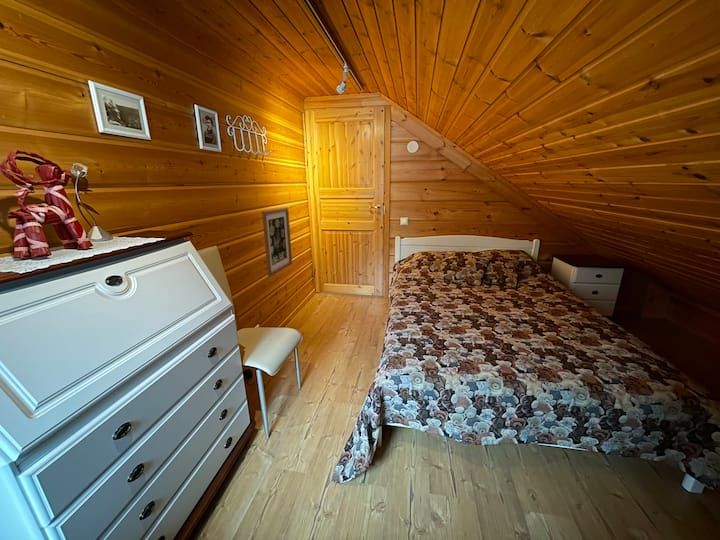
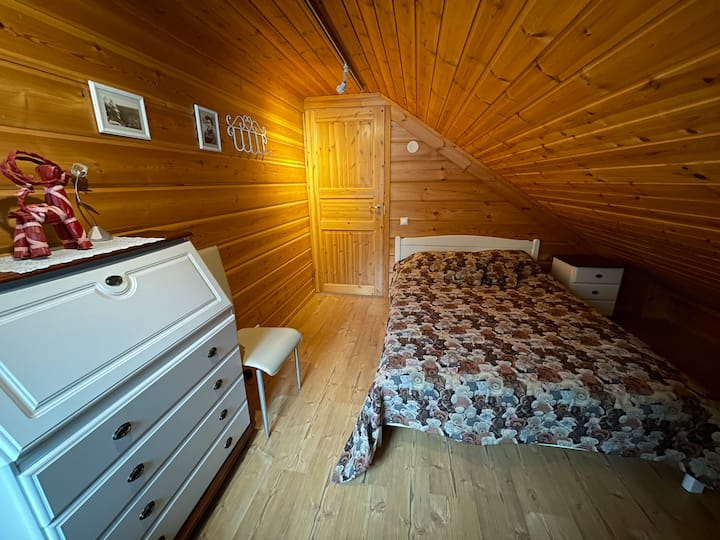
- wall art (278, 240)
